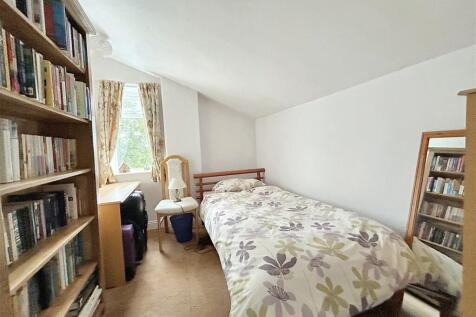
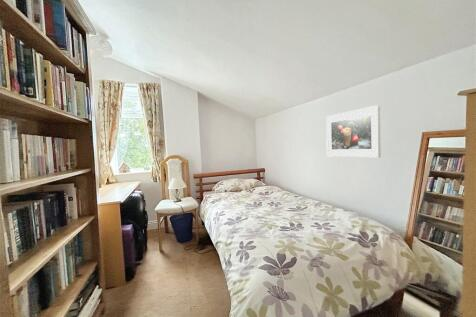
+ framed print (349, 134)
